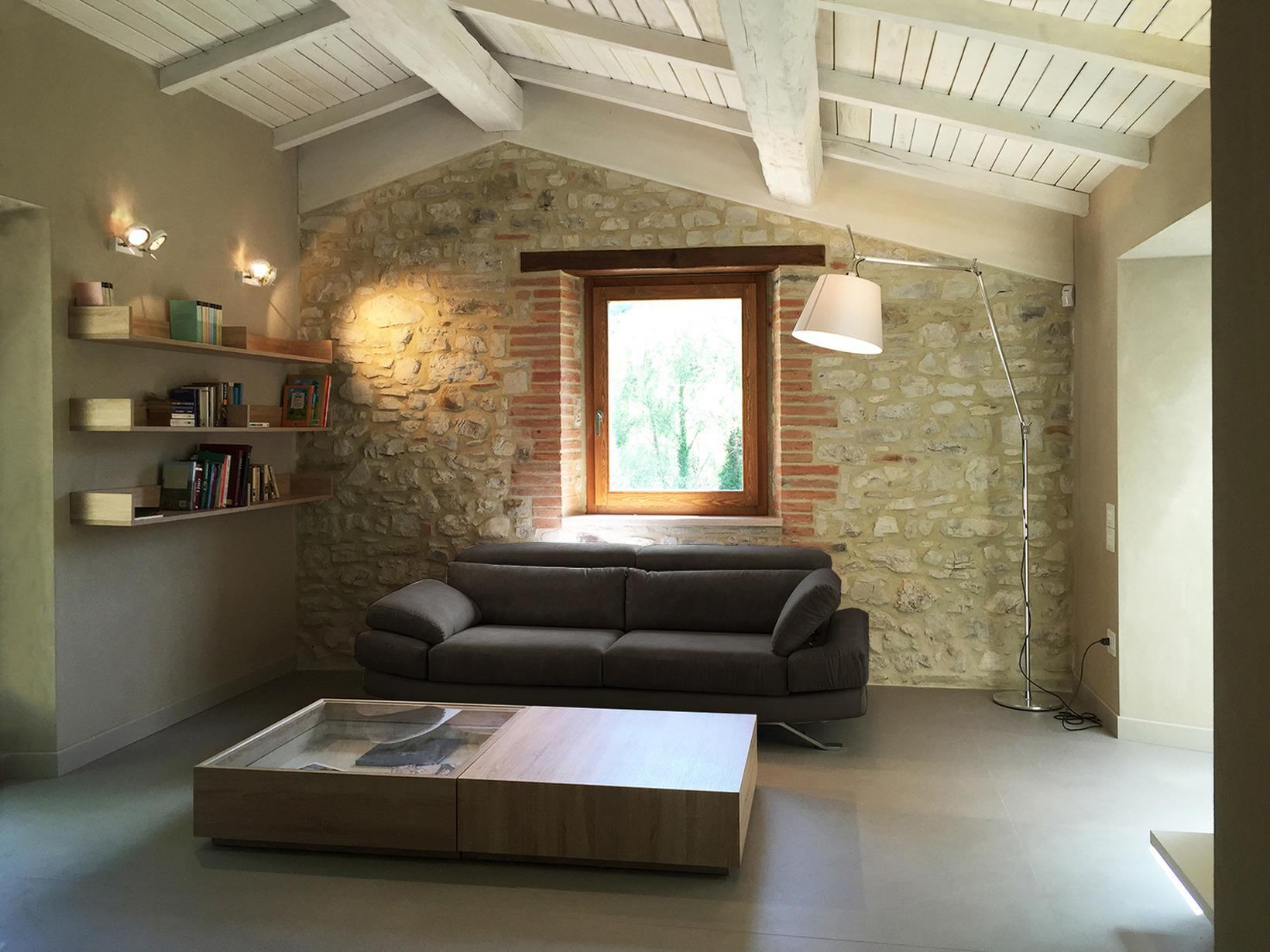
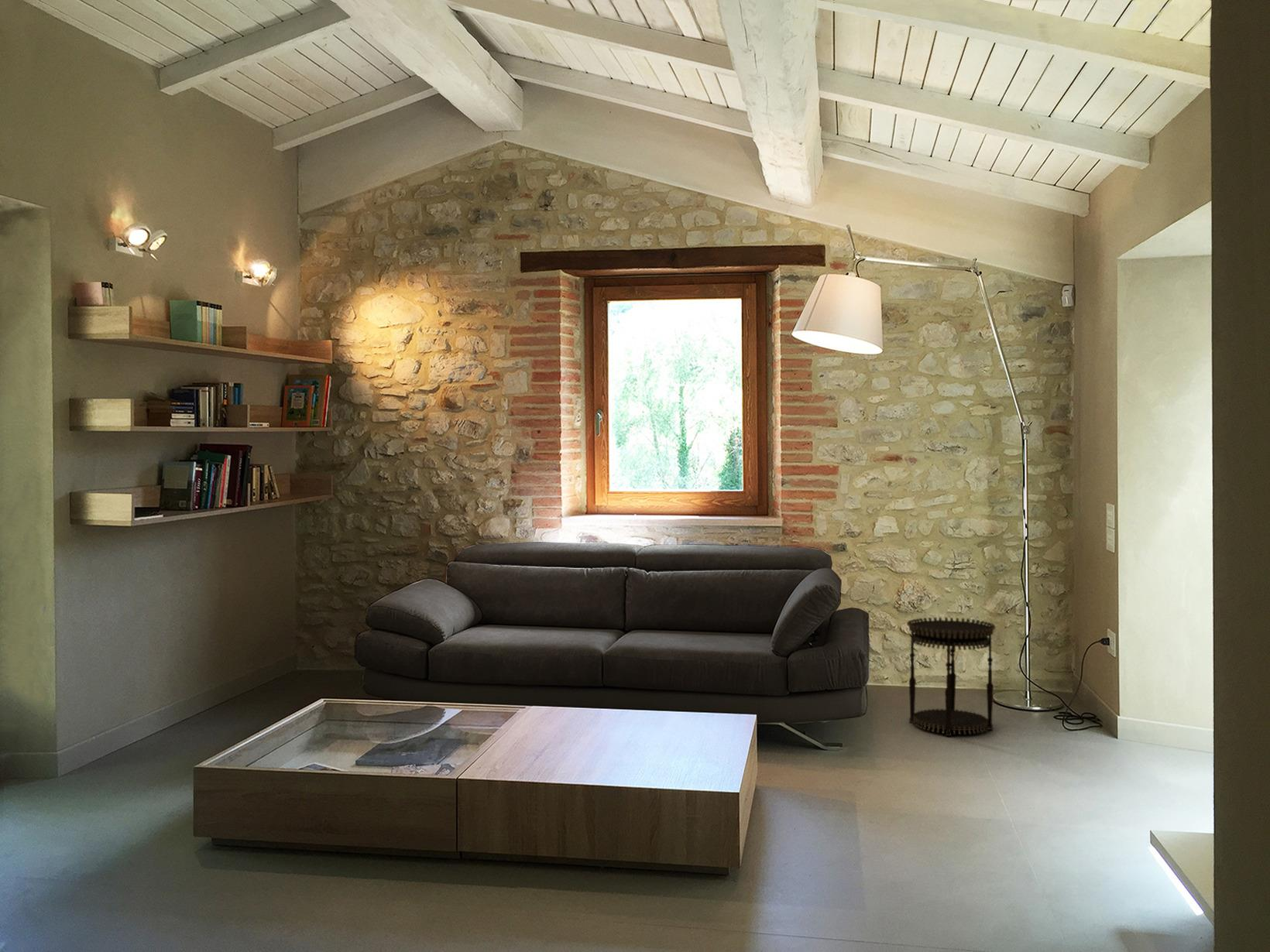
+ side table (950, 674)
